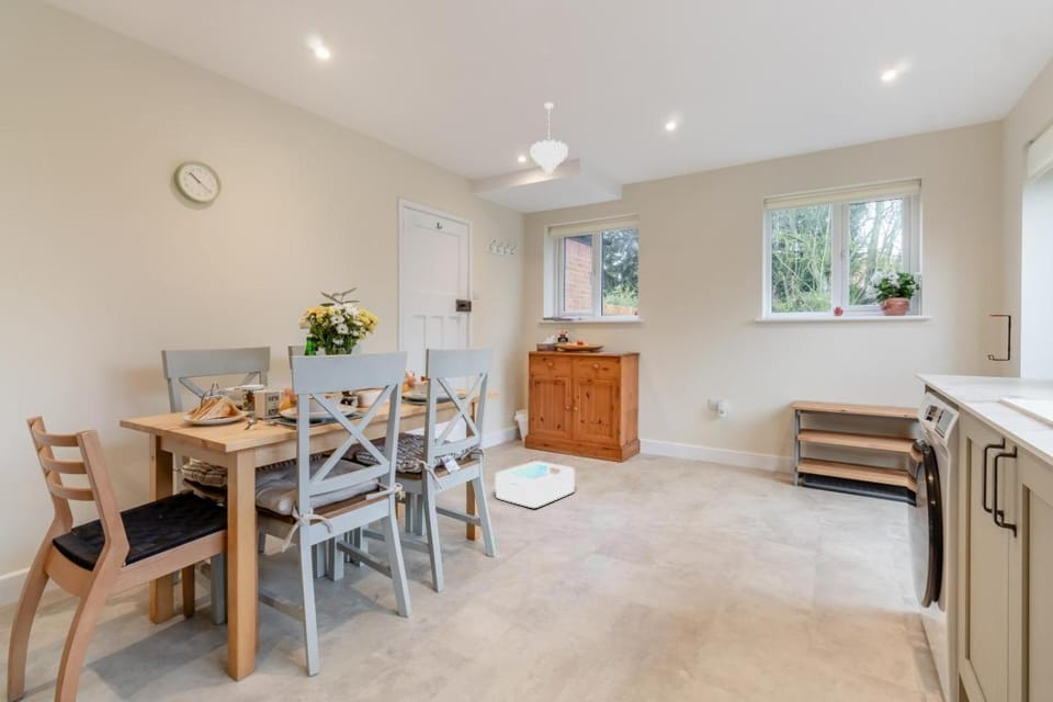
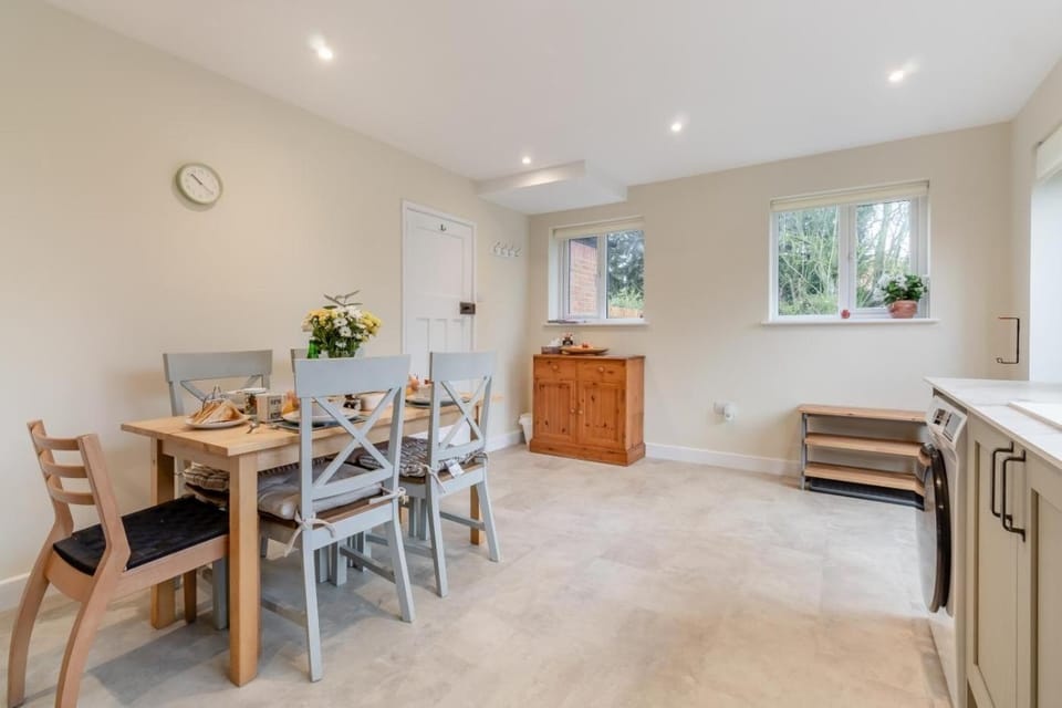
- basket (535, 483)
- pendant light (548, 138)
